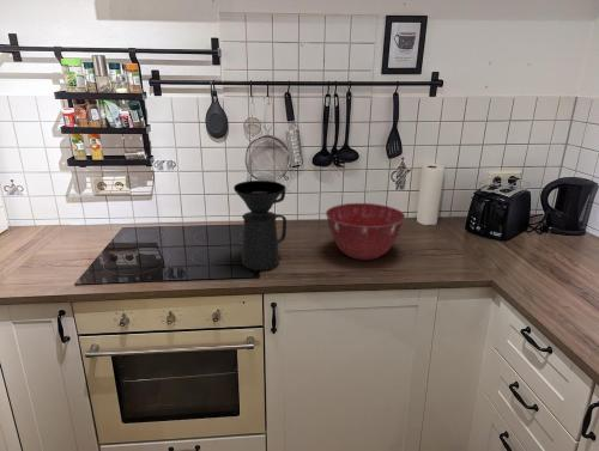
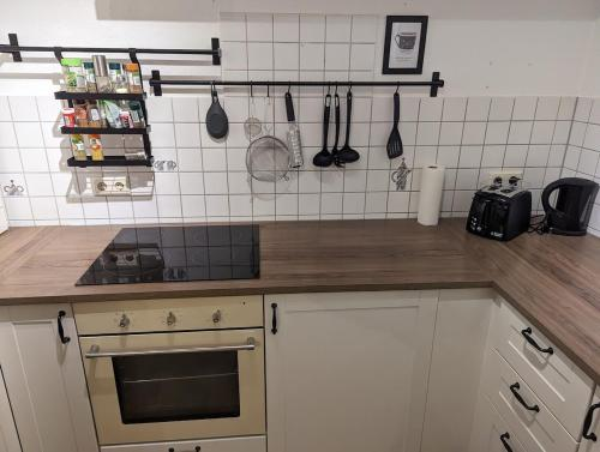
- mixing bowl (363, 232)
- coffee maker (260, 226)
